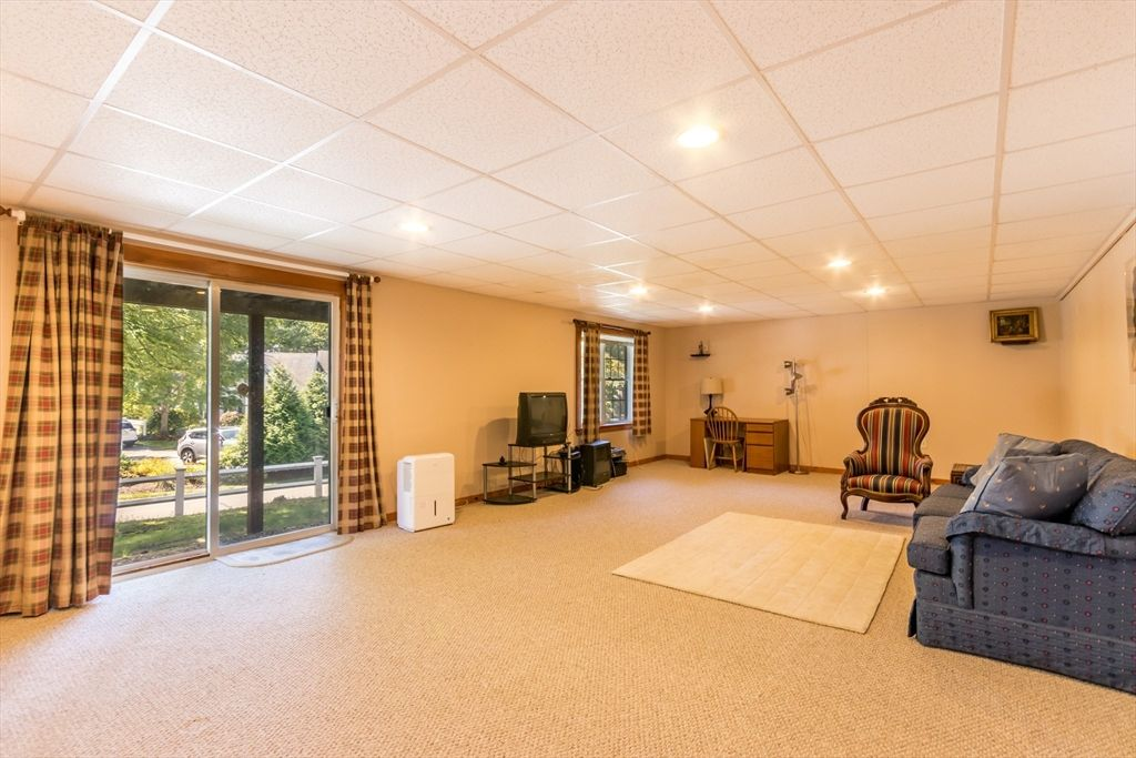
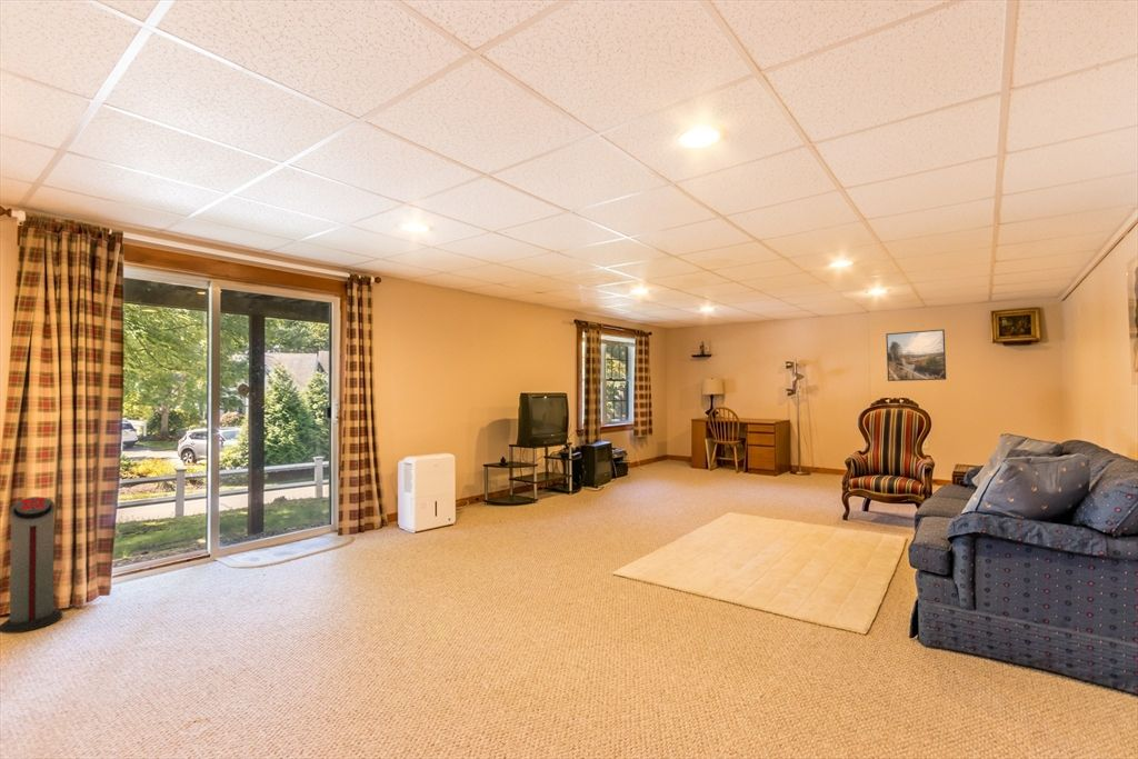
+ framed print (915, 356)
+ air purifier (32, 560)
